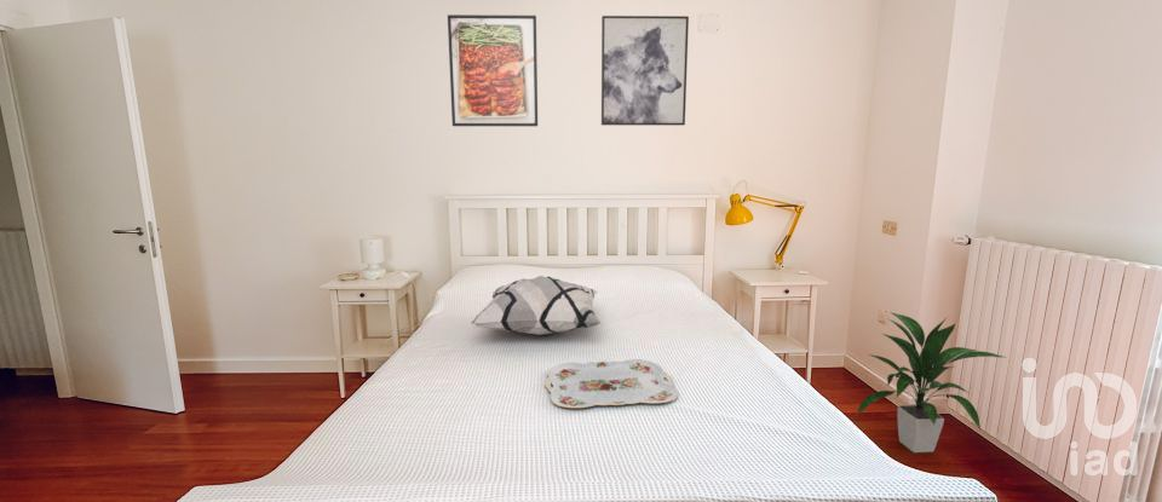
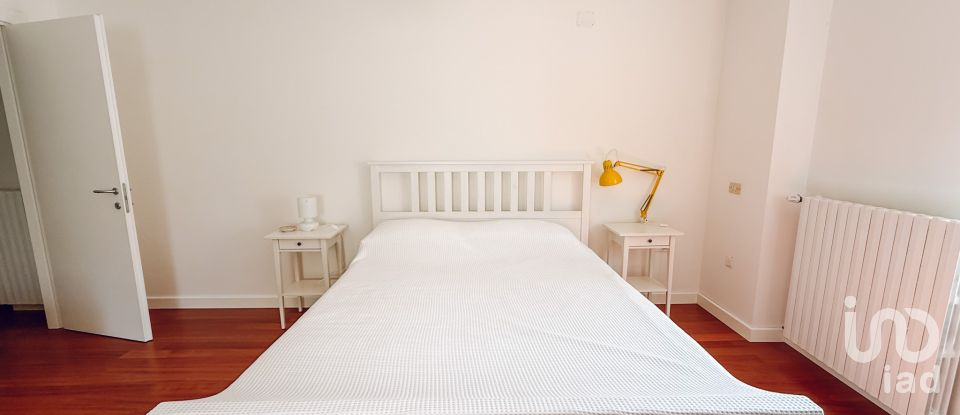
- indoor plant (917, 380)
- wall art (644, 71)
- serving tray (609, 382)
- decorative pillow (541, 305)
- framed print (493, 71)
